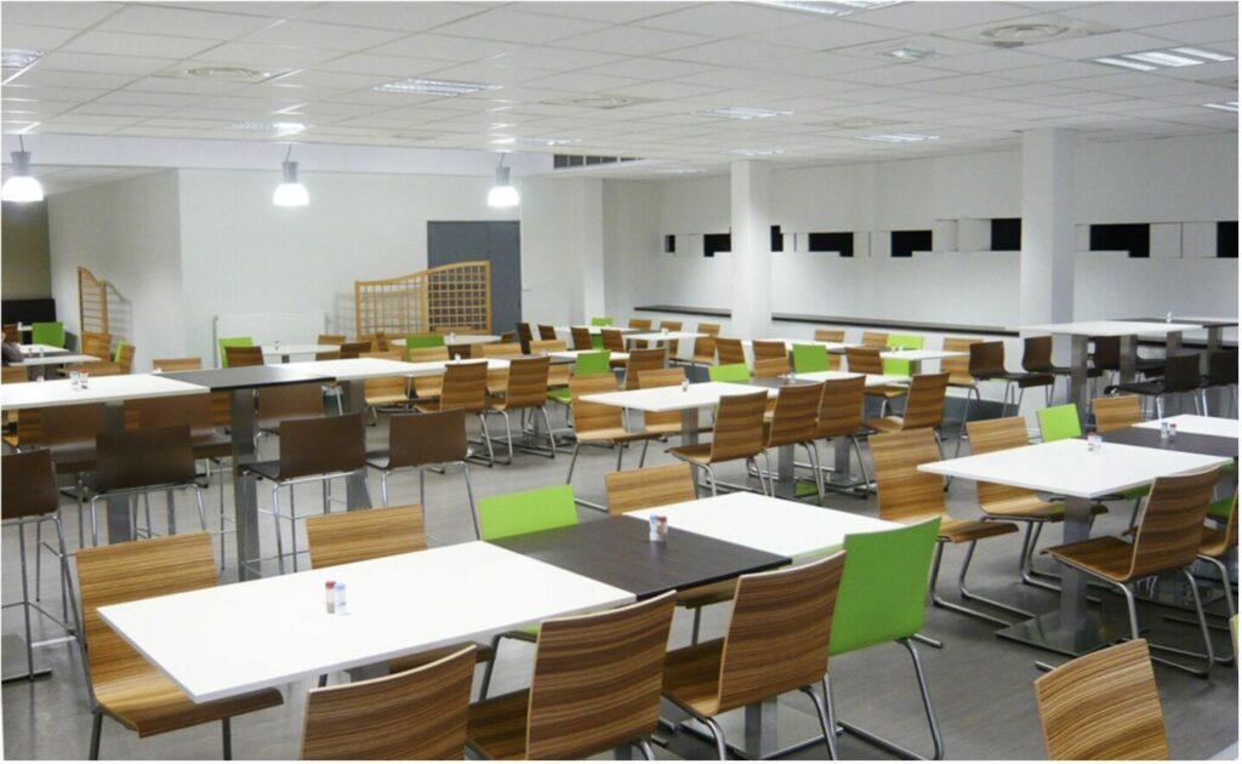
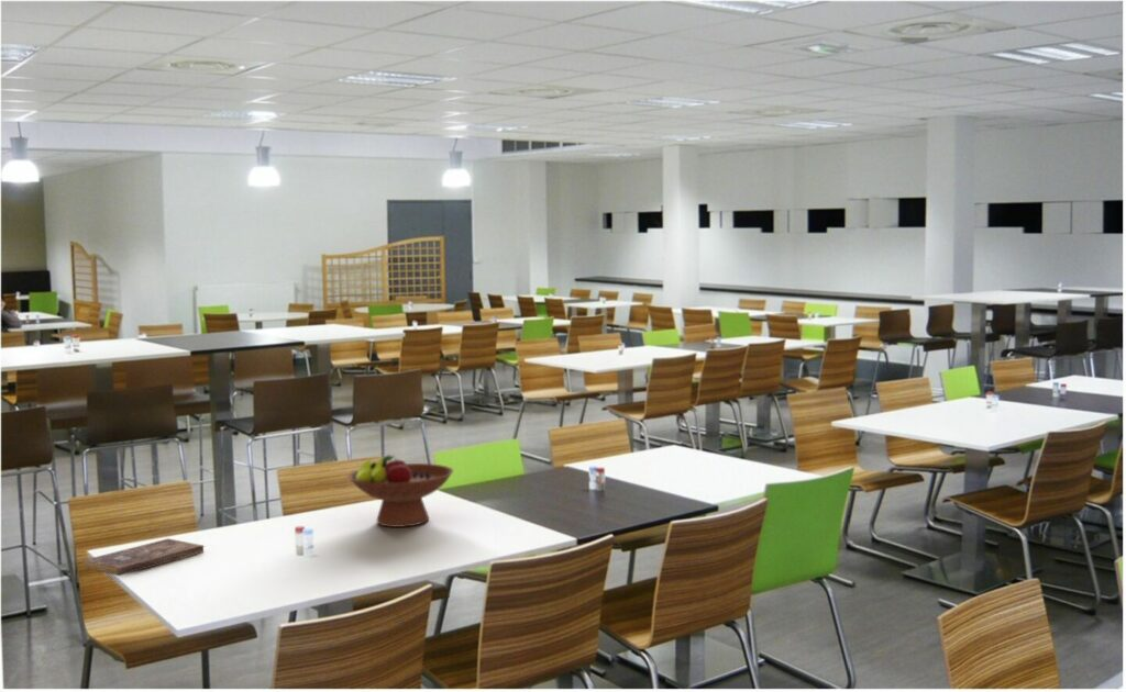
+ bible (146, 555)
+ fruit bowl (401, 488)
